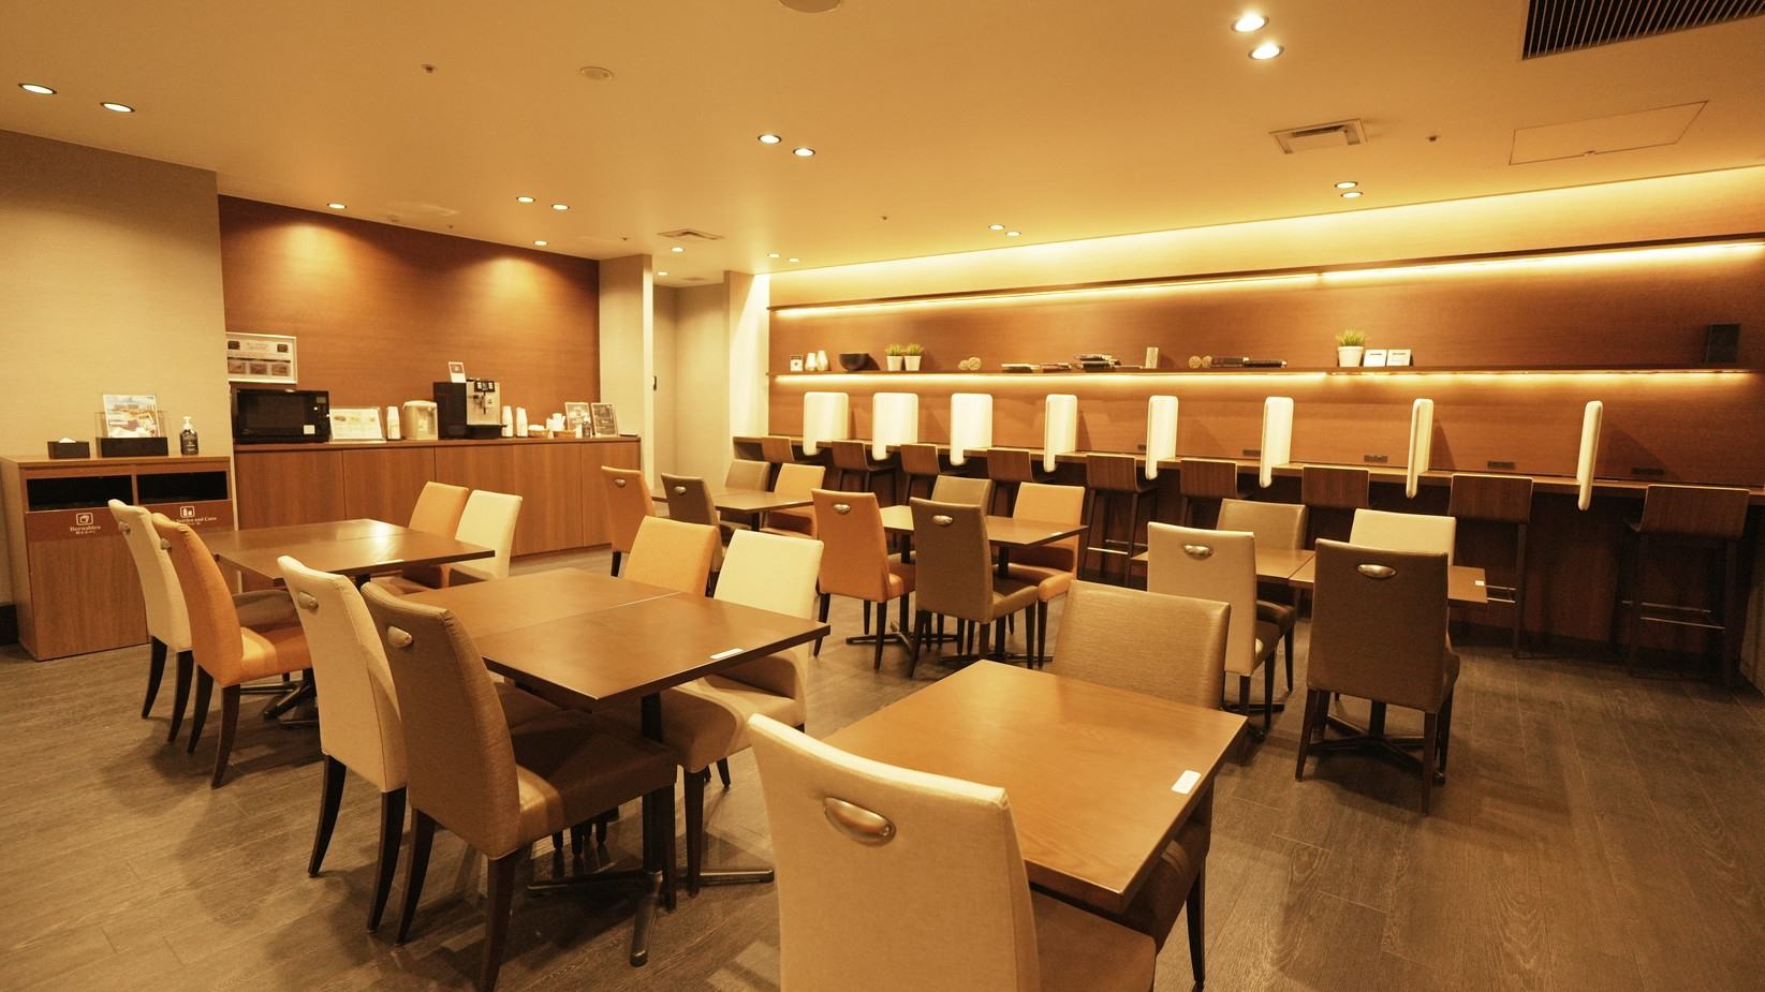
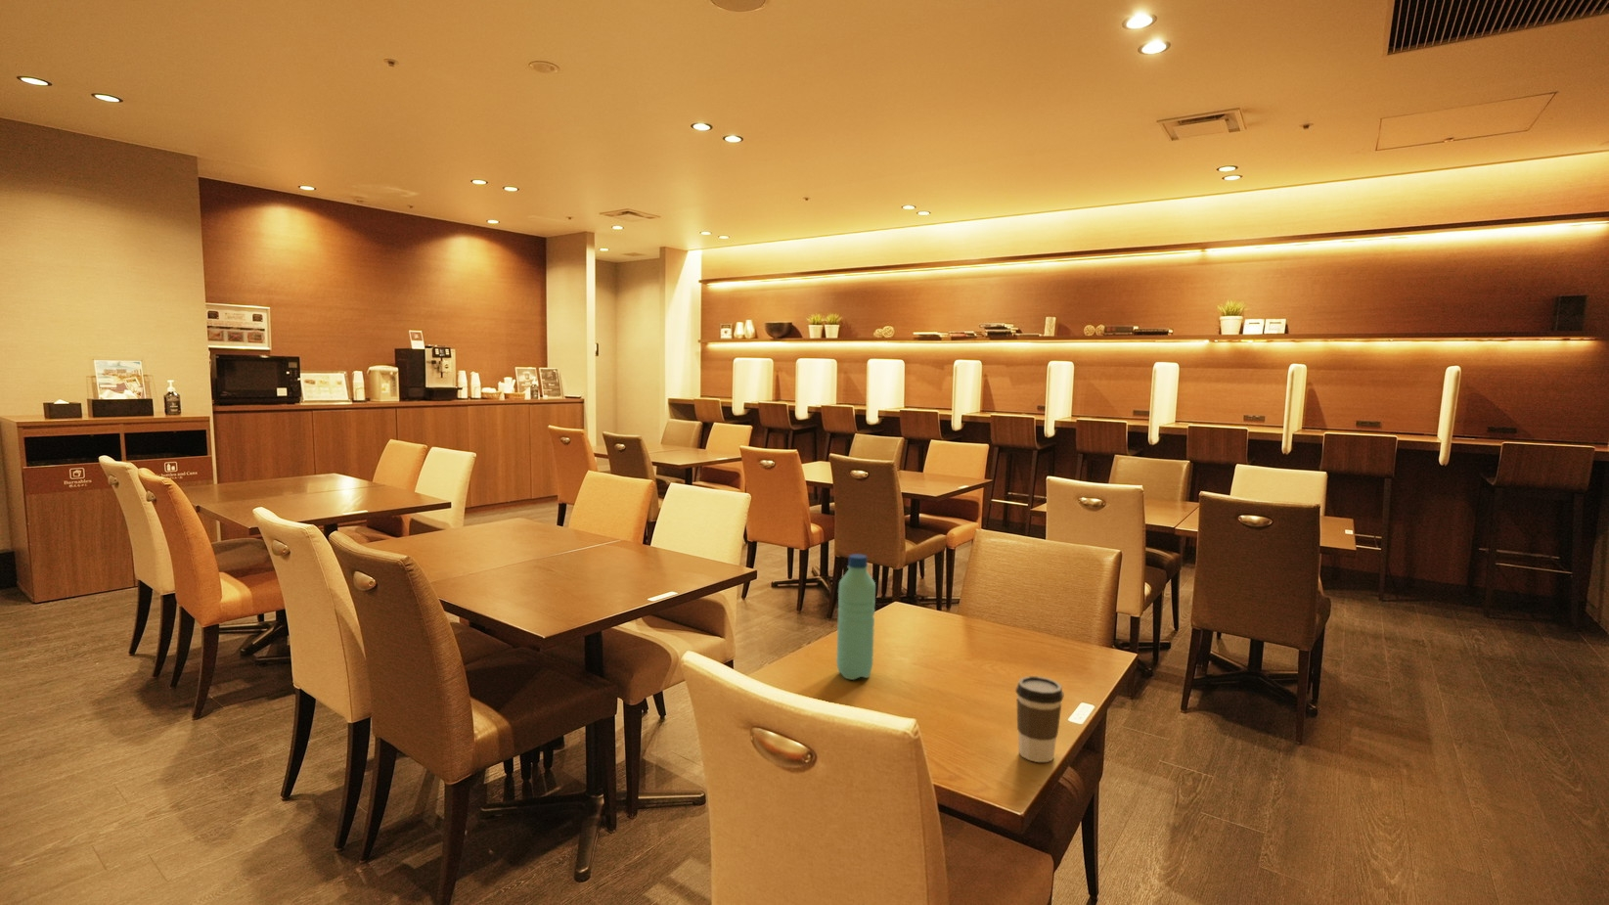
+ water bottle (855, 615)
+ coffee cup (1038, 719)
